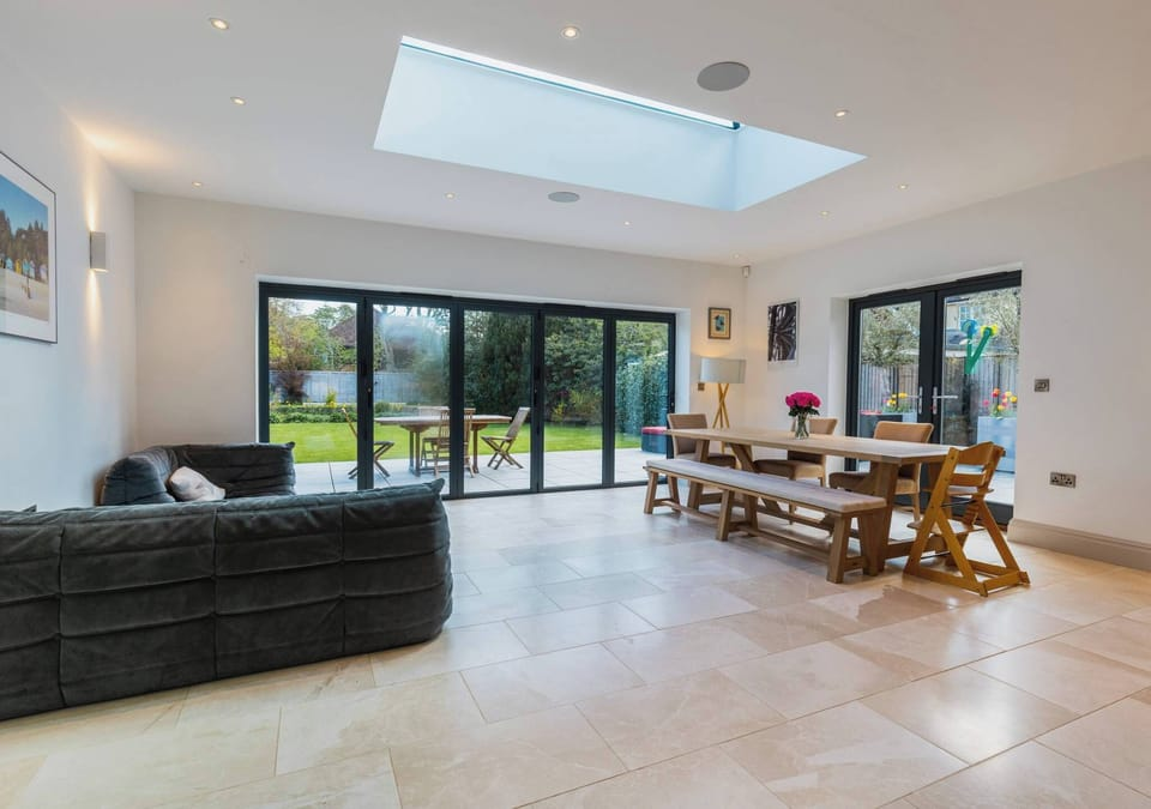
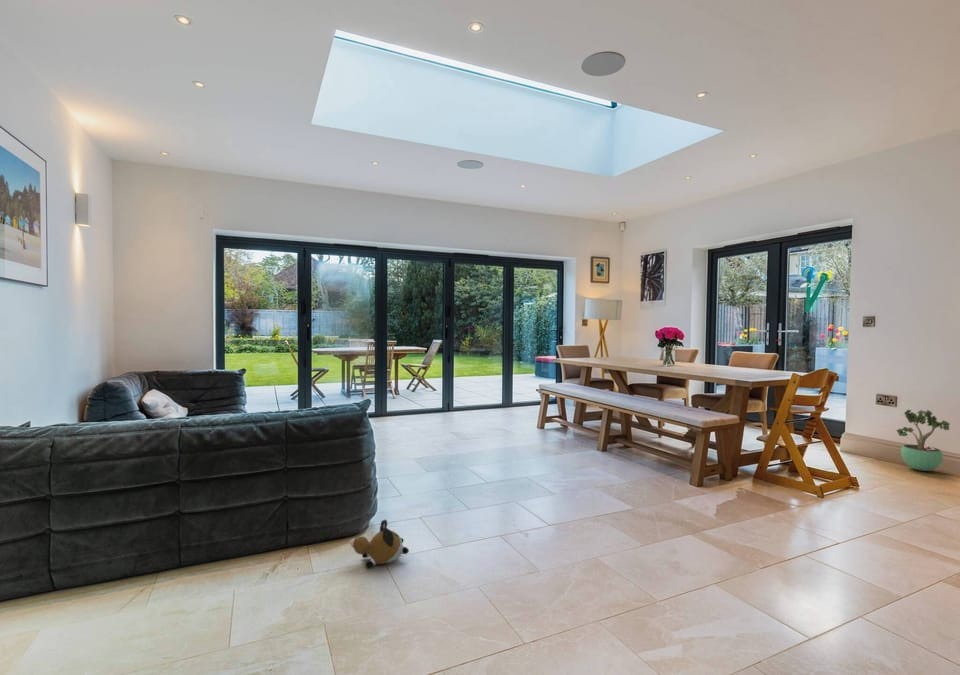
+ plush toy (378, 542)
+ potted plant (923, 440)
